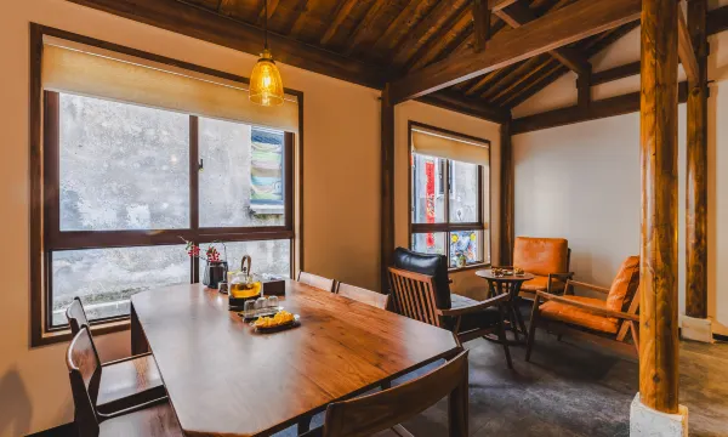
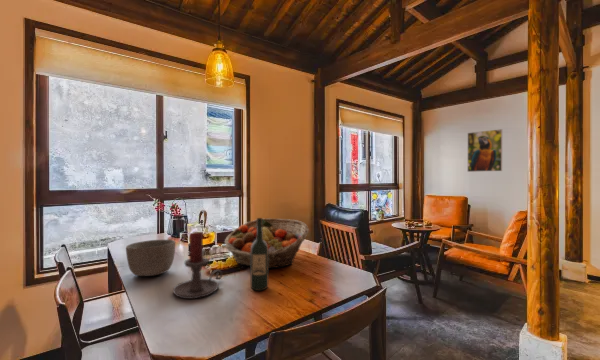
+ candle holder (201, 259)
+ fruit basket (266, 241)
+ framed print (484, 151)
+ bowl (151, 258)
+ wine bottle (259, 253)
